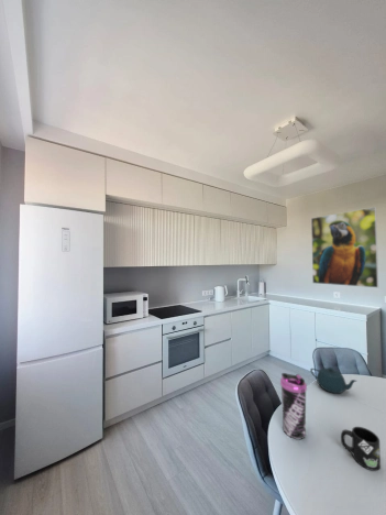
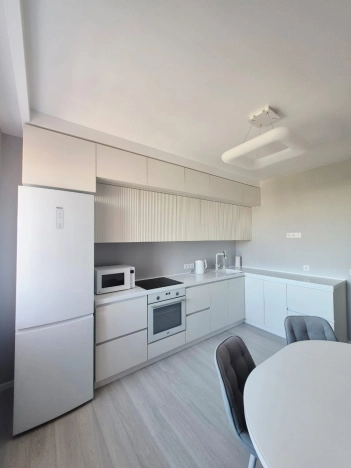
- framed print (341, 249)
- mug (360, 445)
- water bottle (293, 403)
- teapot (332, 379)
